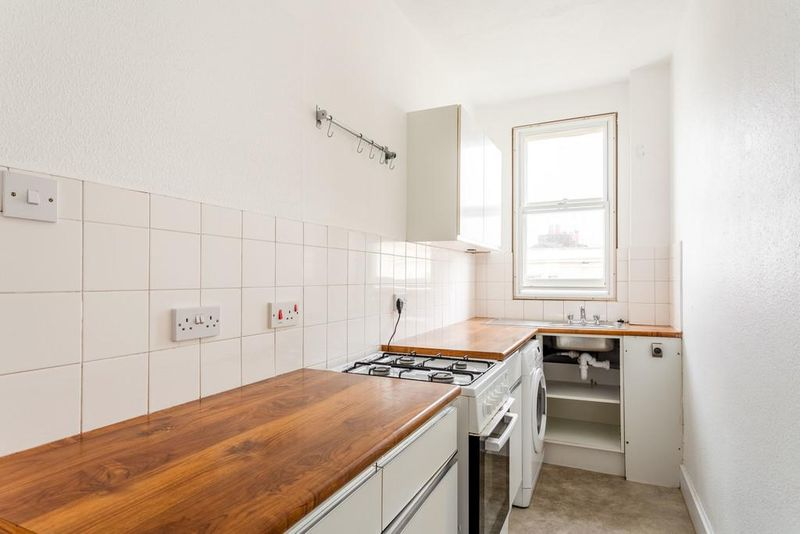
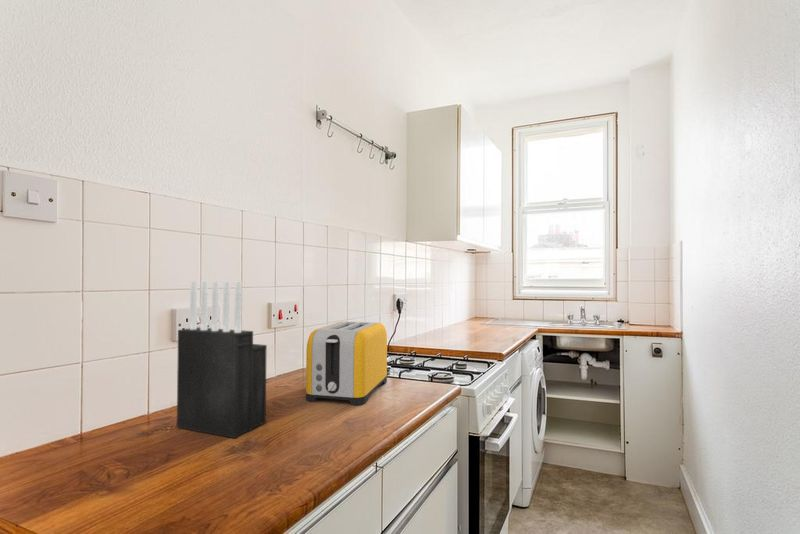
+ toaster (348, 358)
+ knife block (226, 352)
